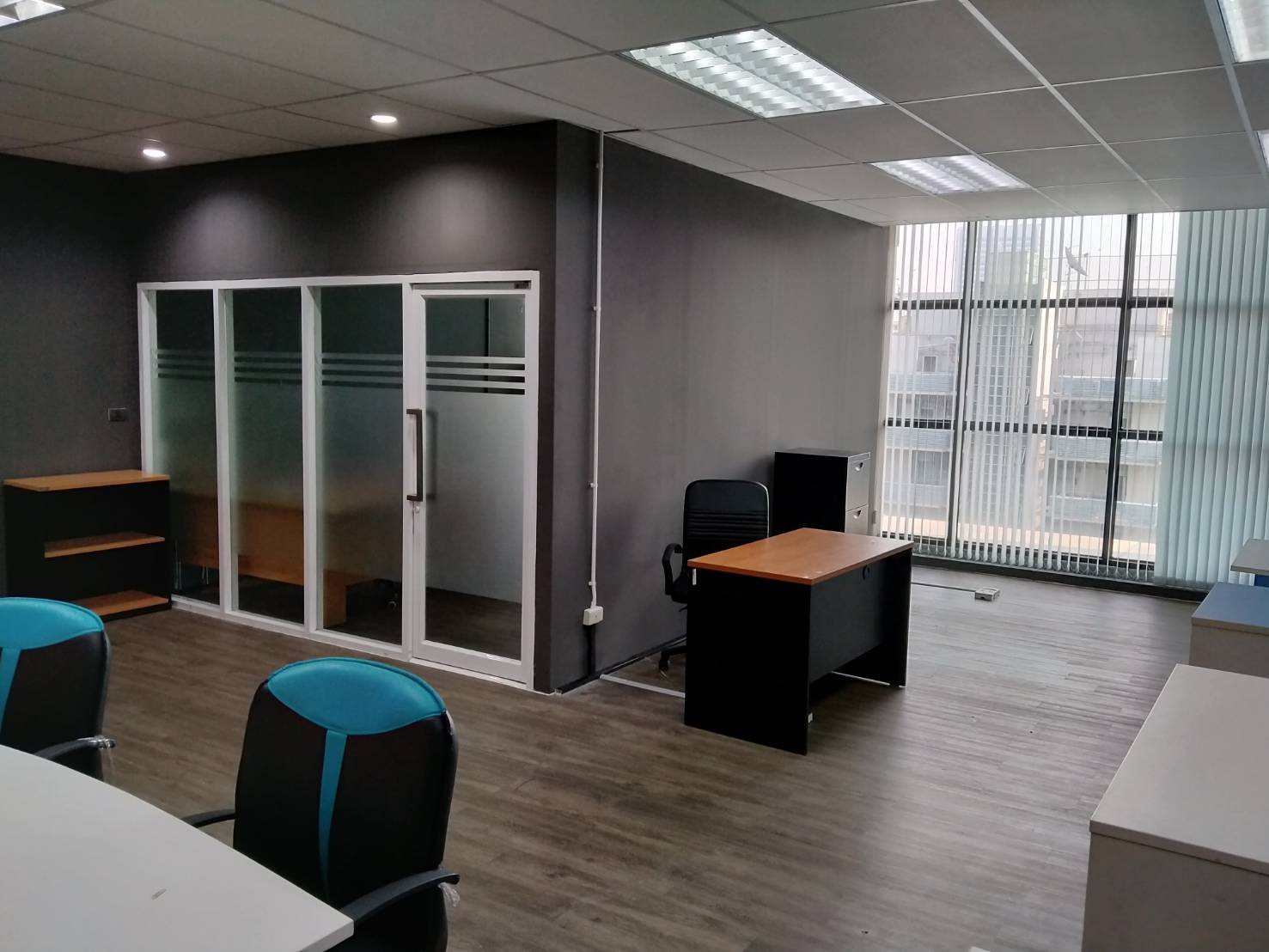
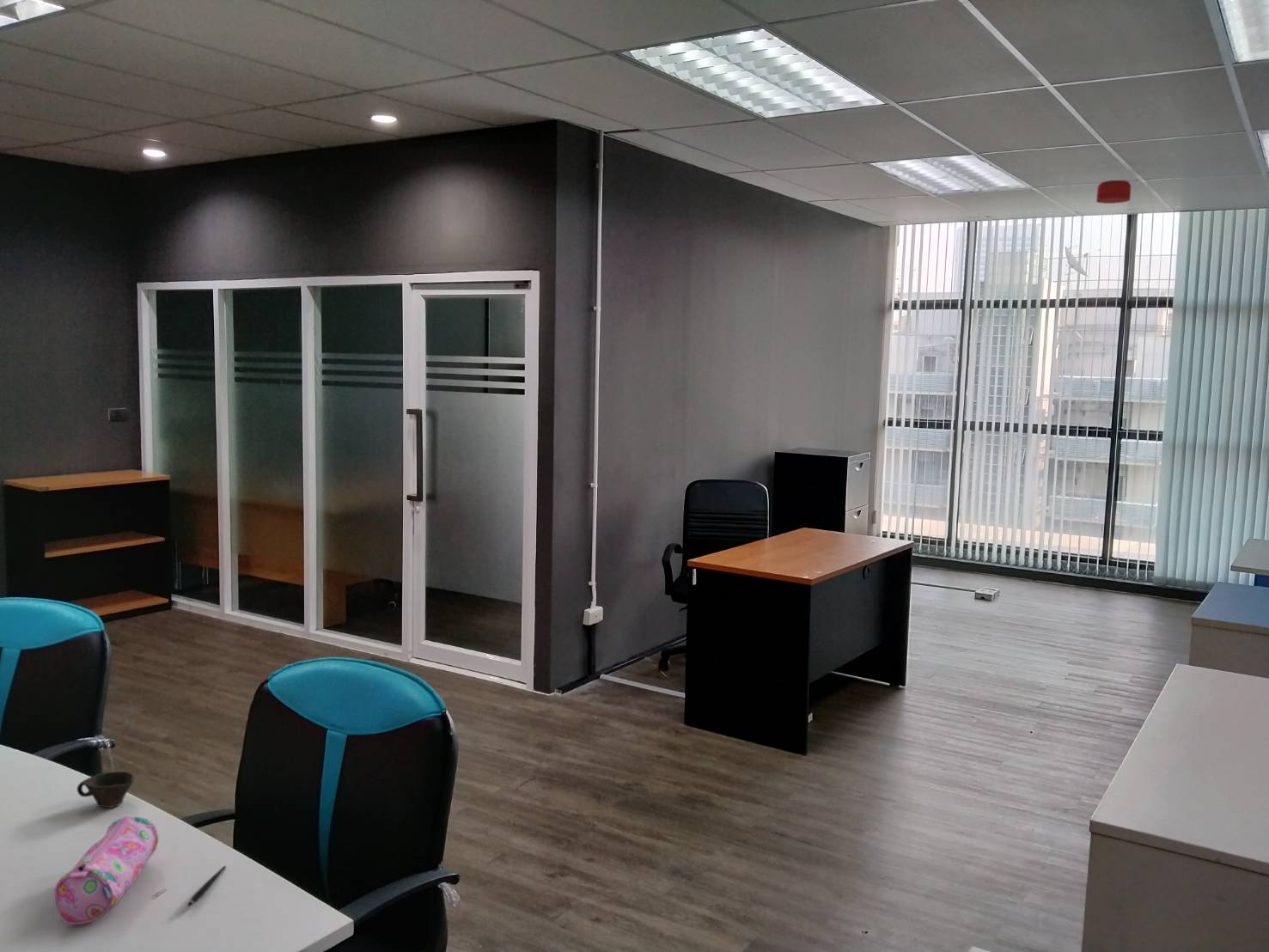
+ pen (208, 884)
+ pencil case (108, 866)
+ smoke detector (1113, 191)
+ cup (107, 790)
